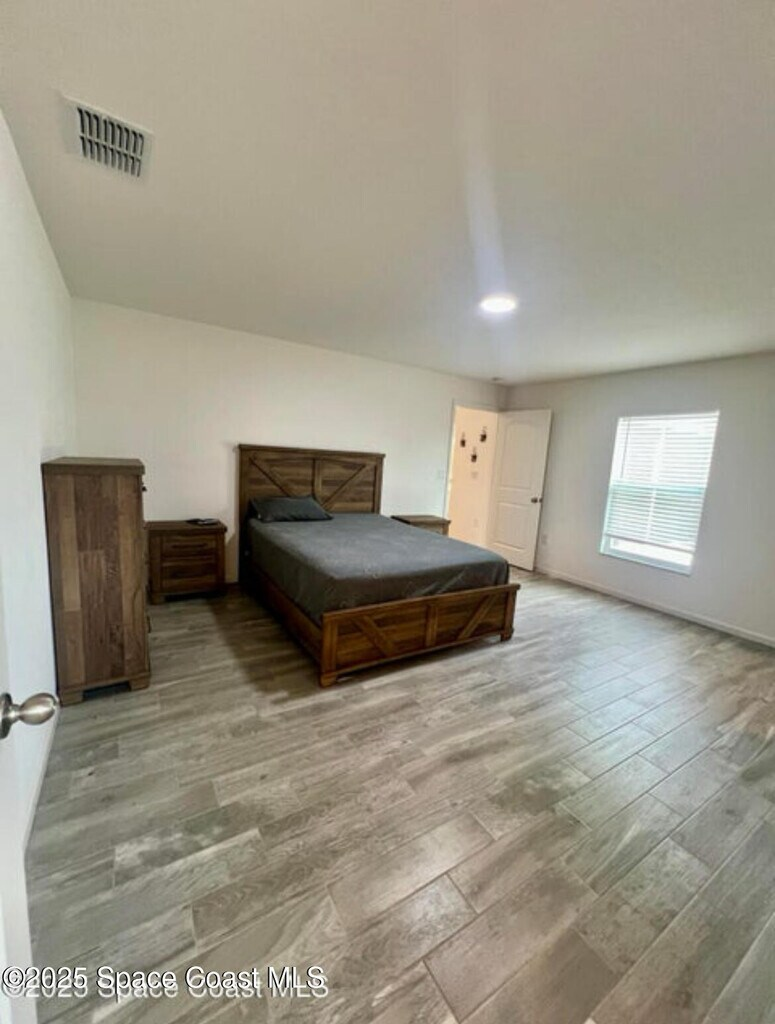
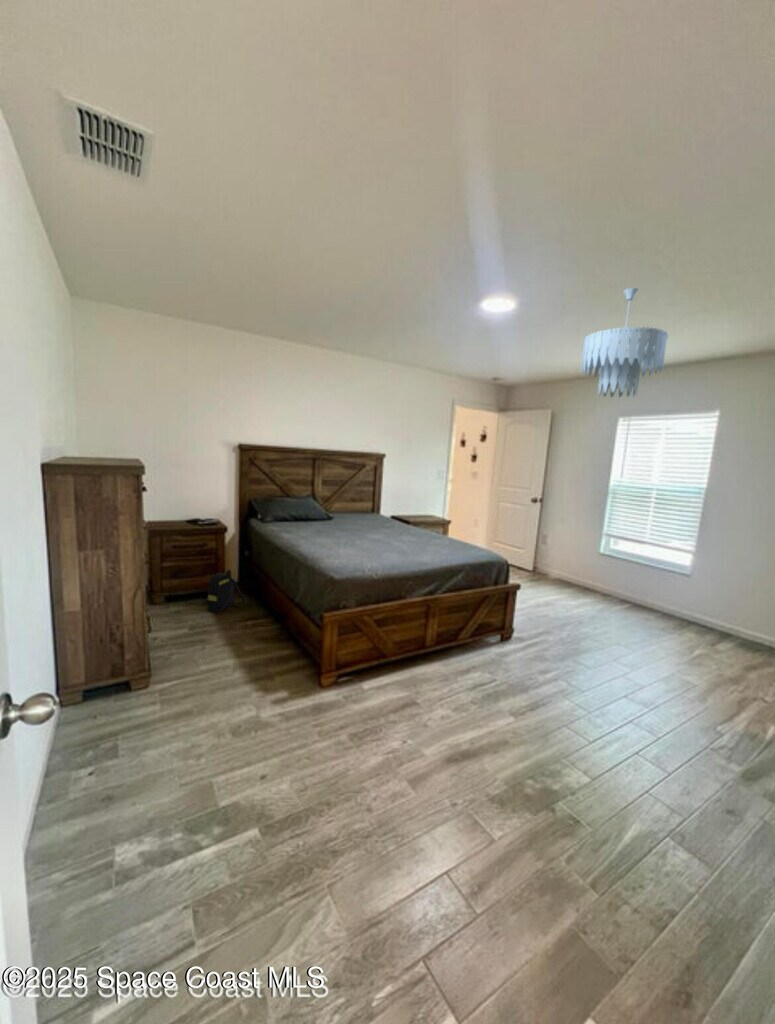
+ ceiling light fixture (623, 343)
+ backpack (226, 588)
